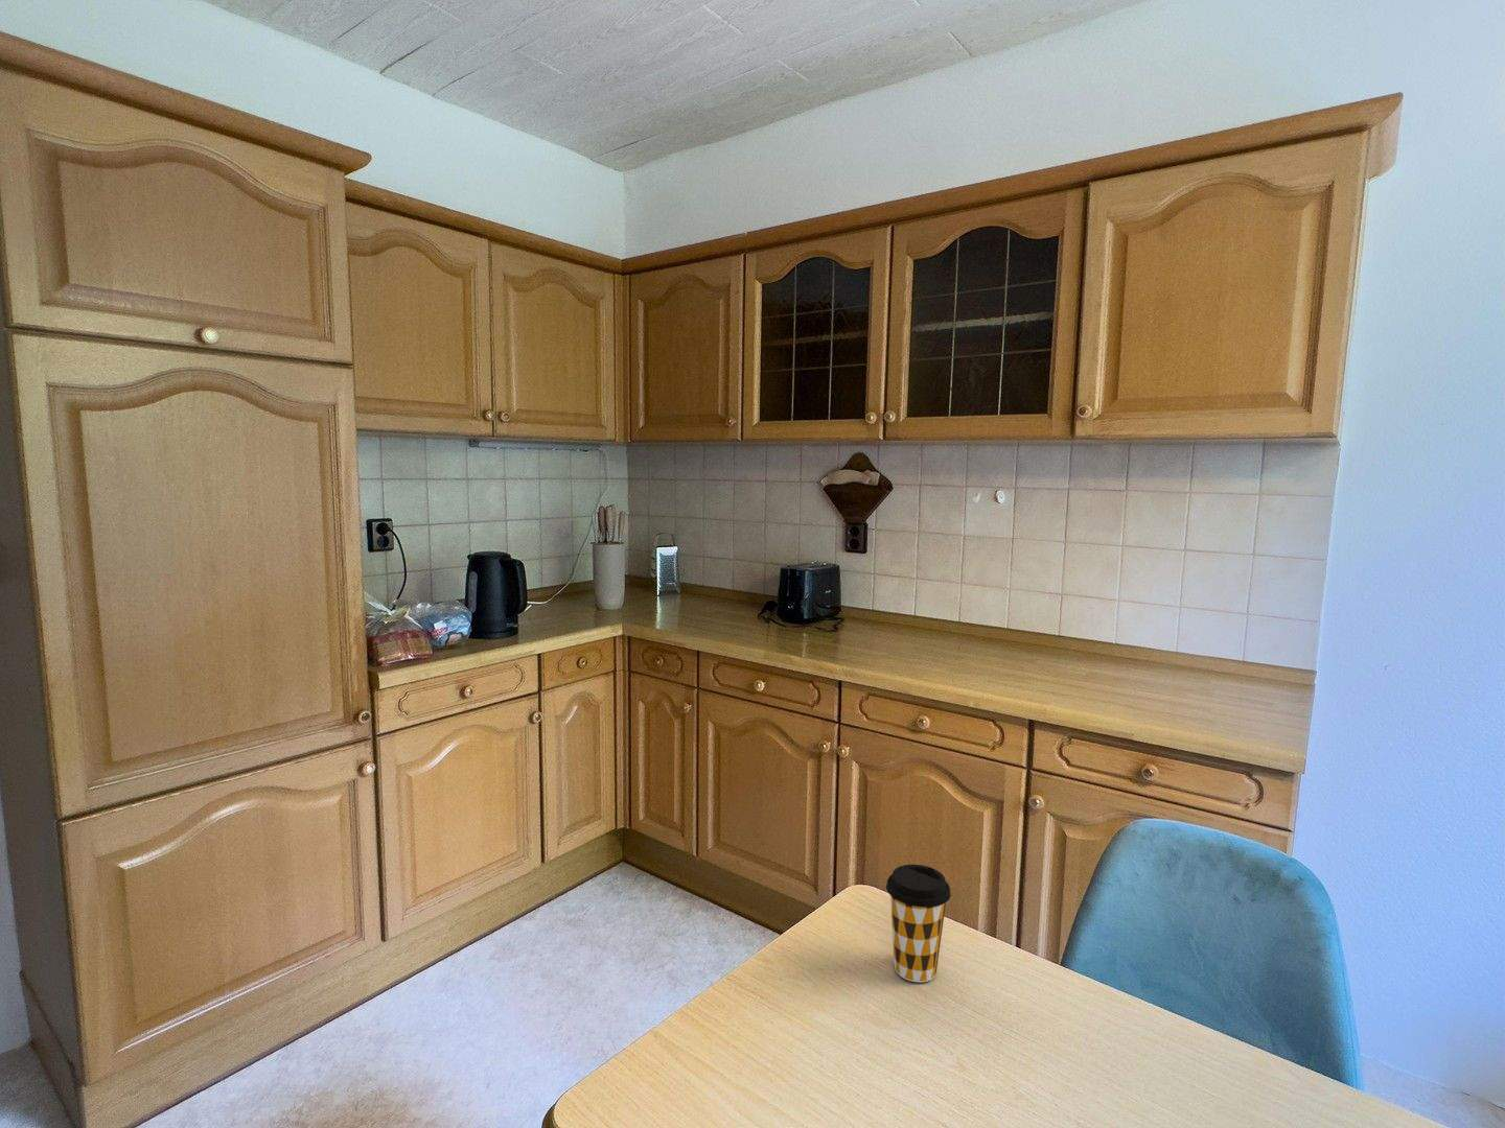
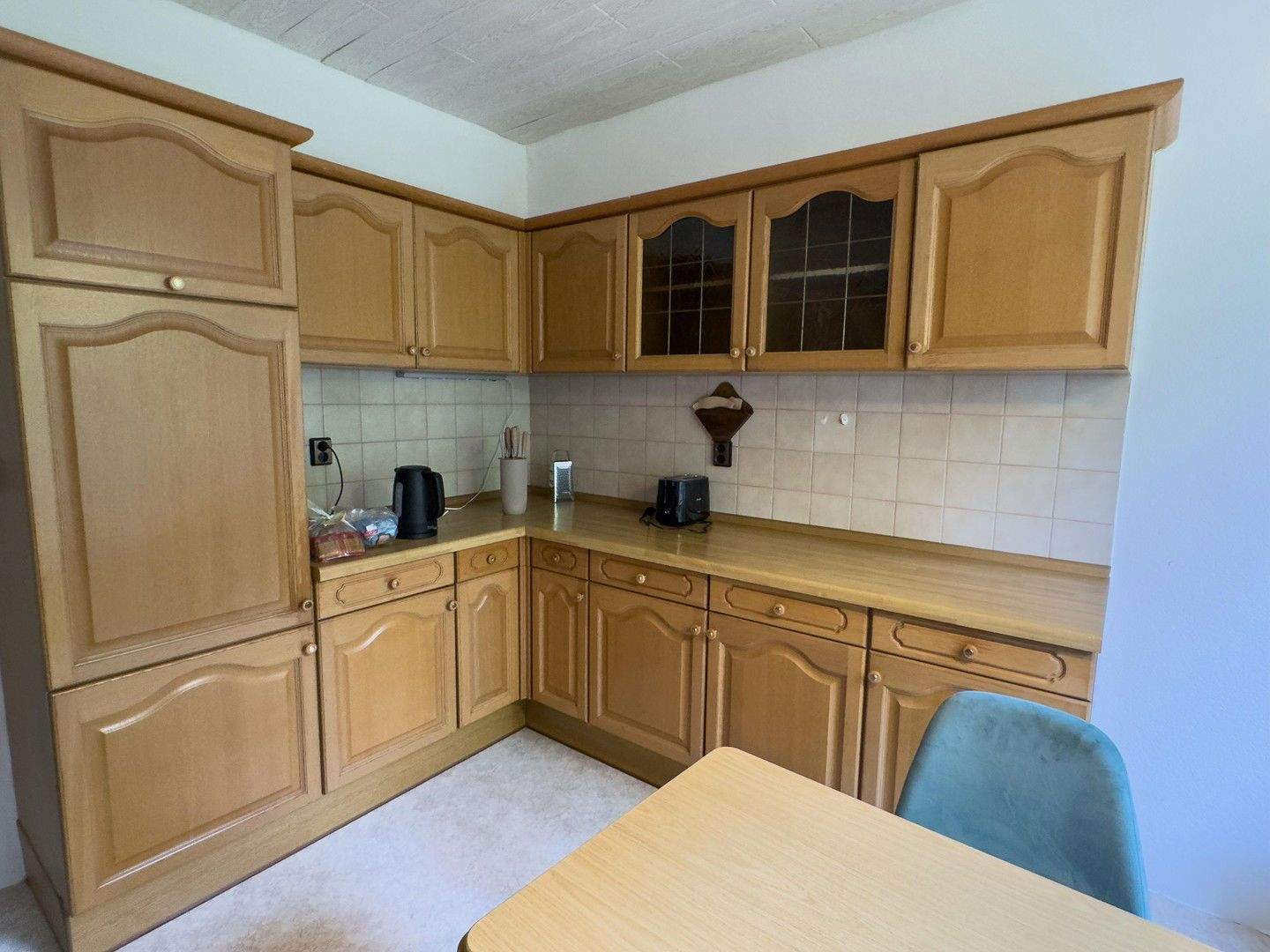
- coffee cup (916, 923)
